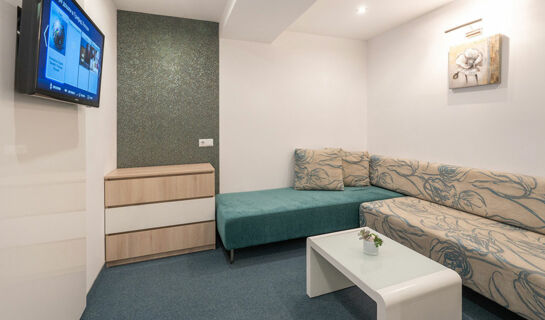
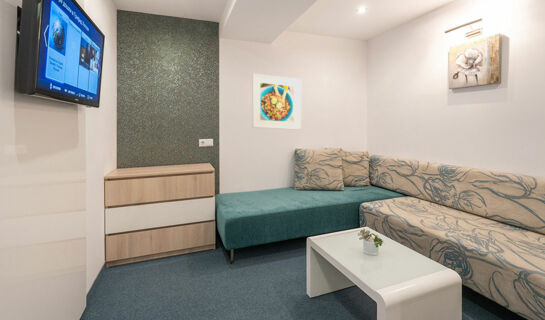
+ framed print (277, 102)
